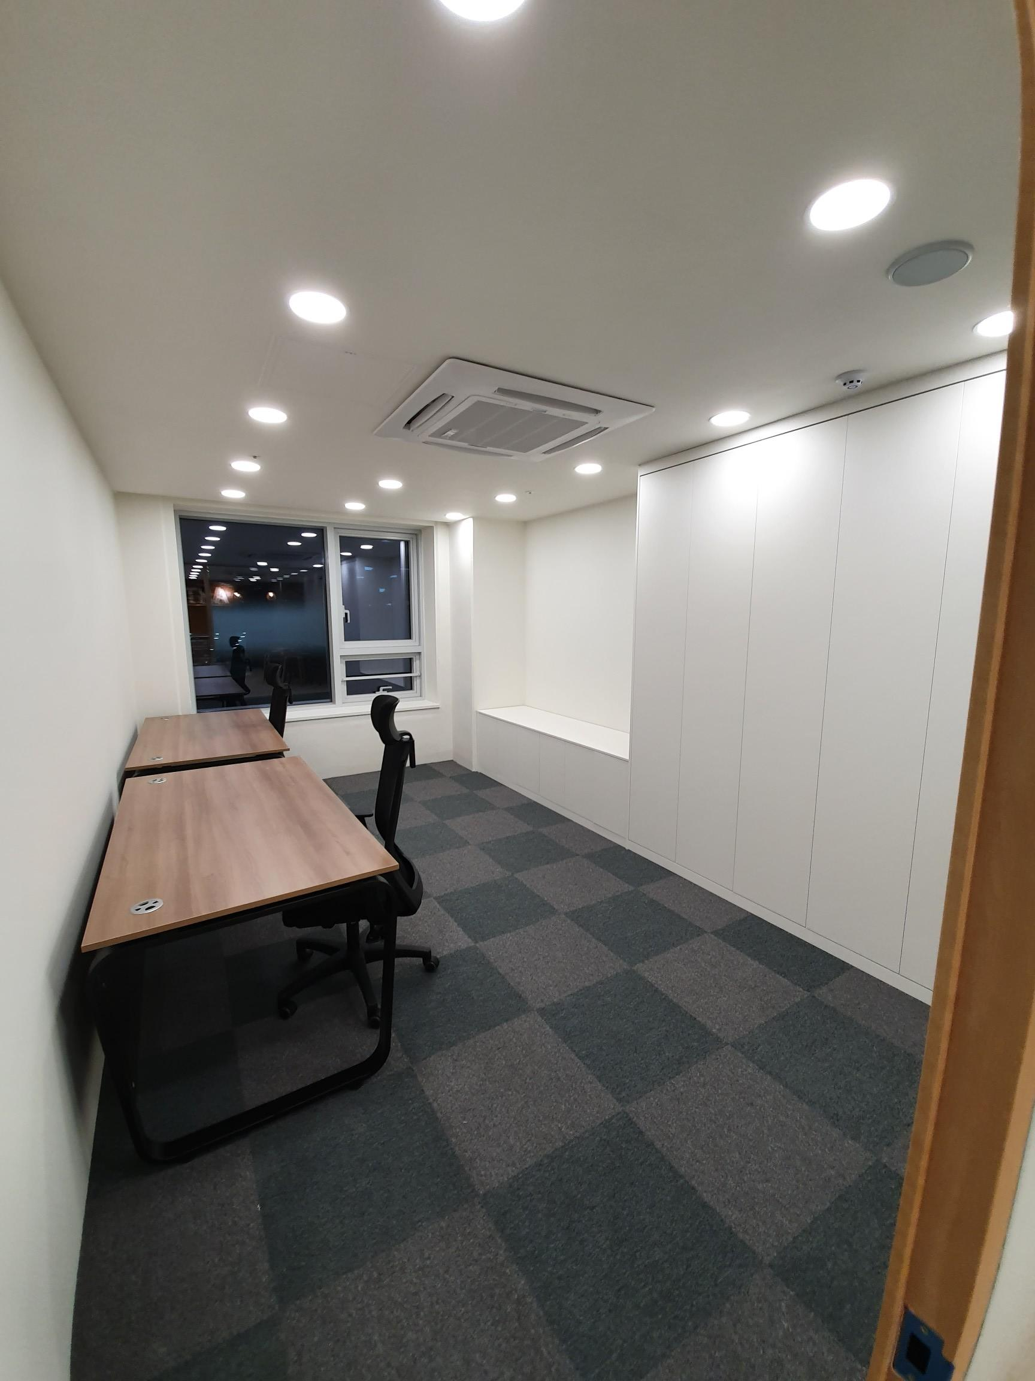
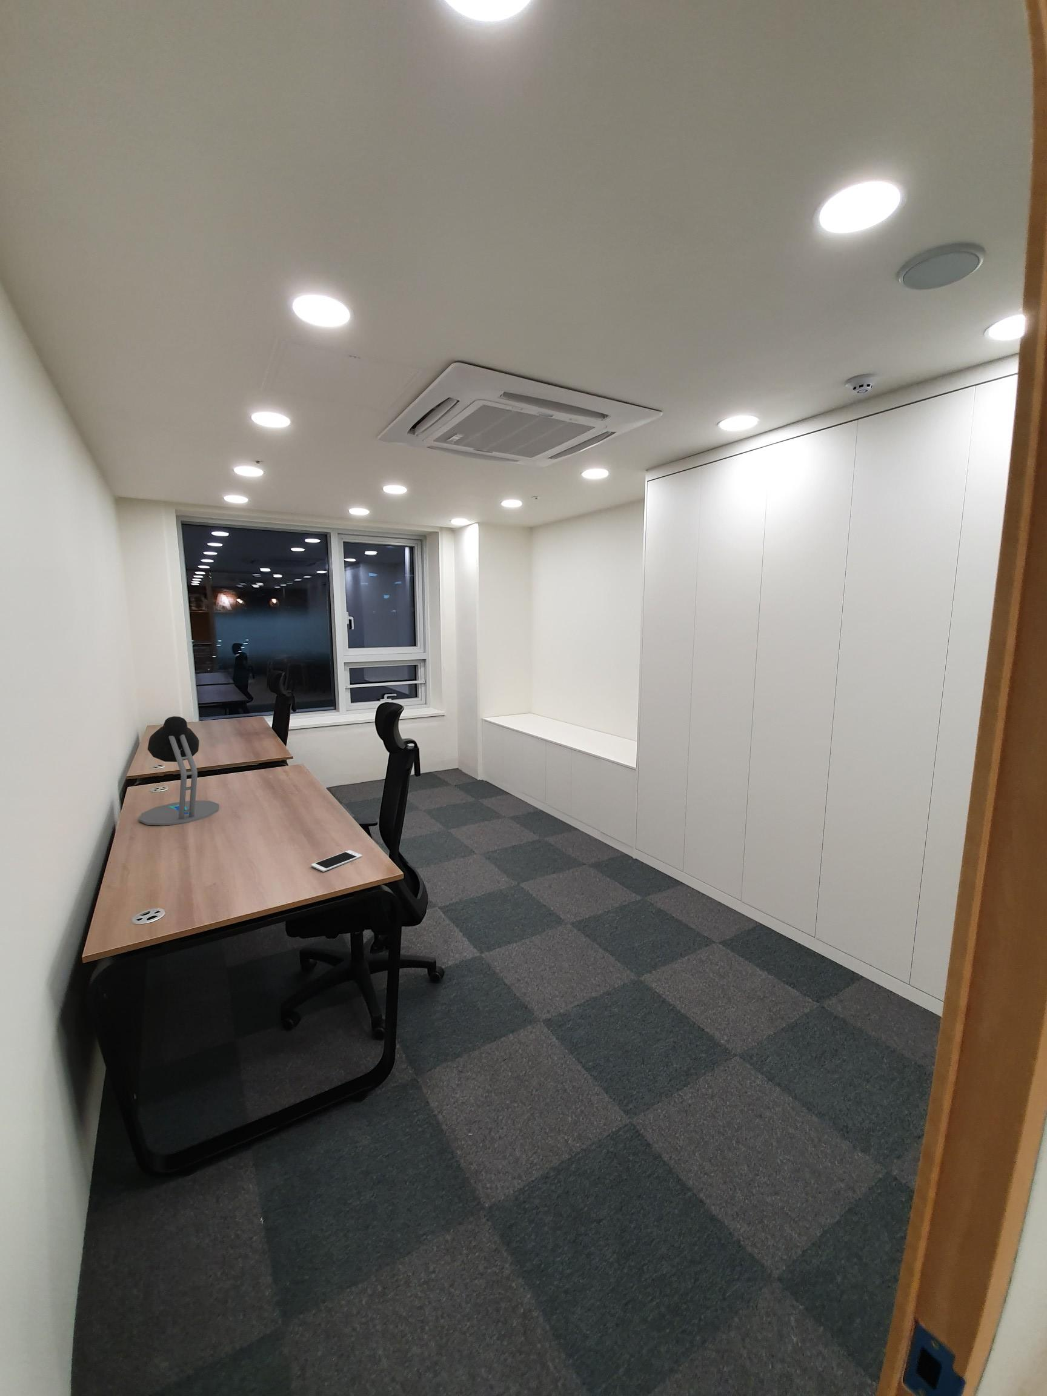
+ desk lamp (179, 767)
+ cell phone (337, 861)
